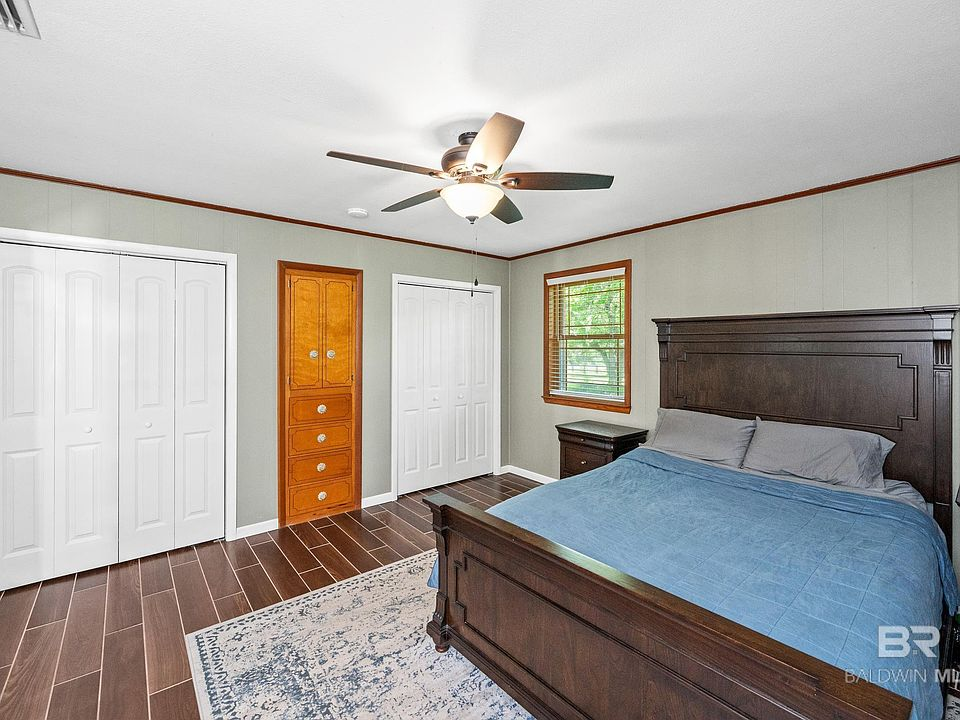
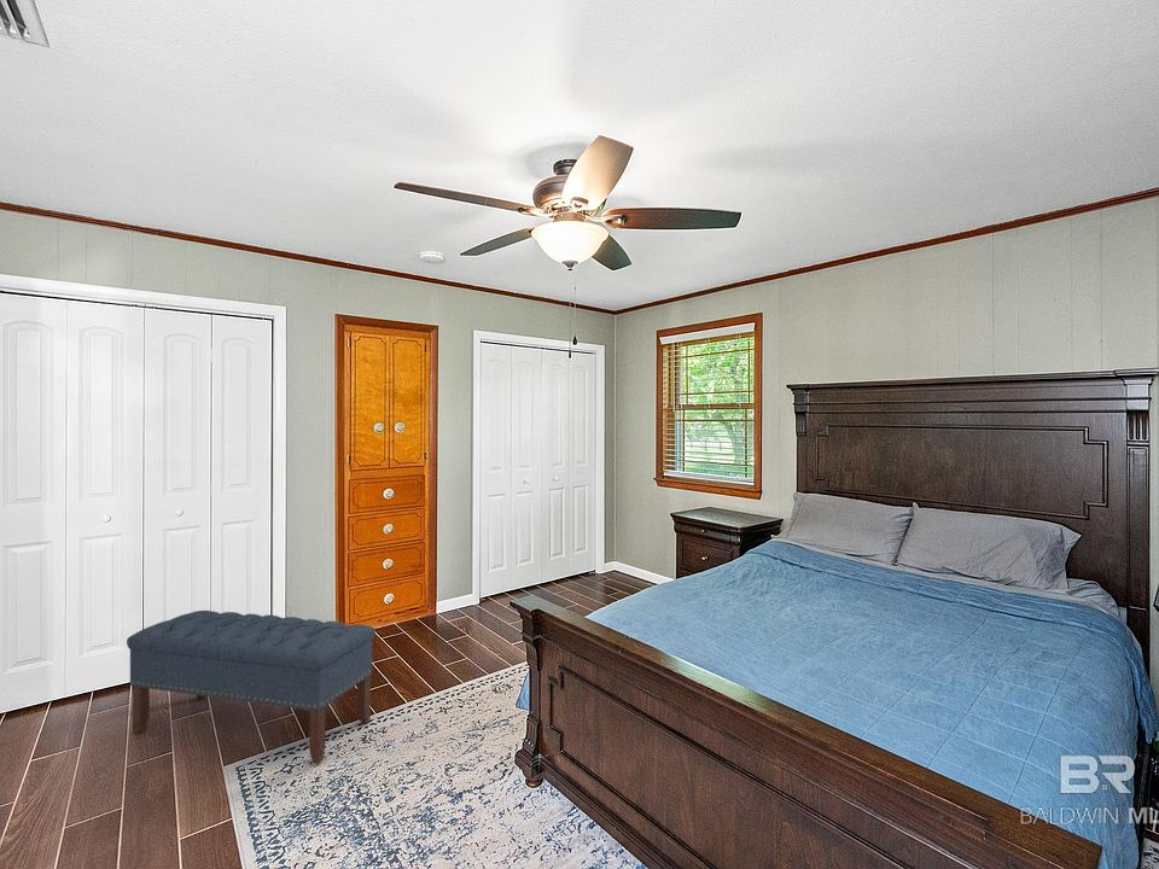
+ bench (254, 676)
